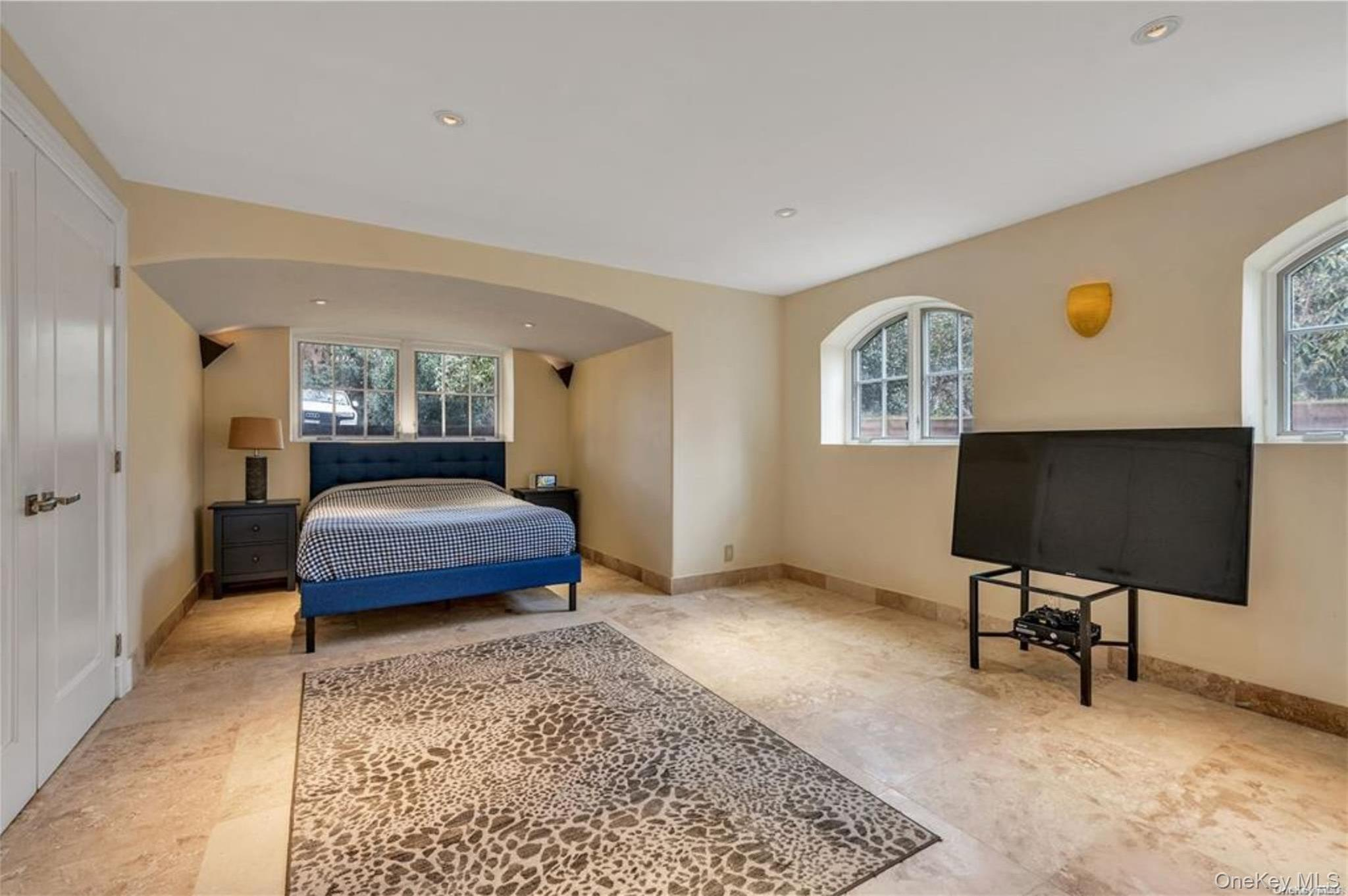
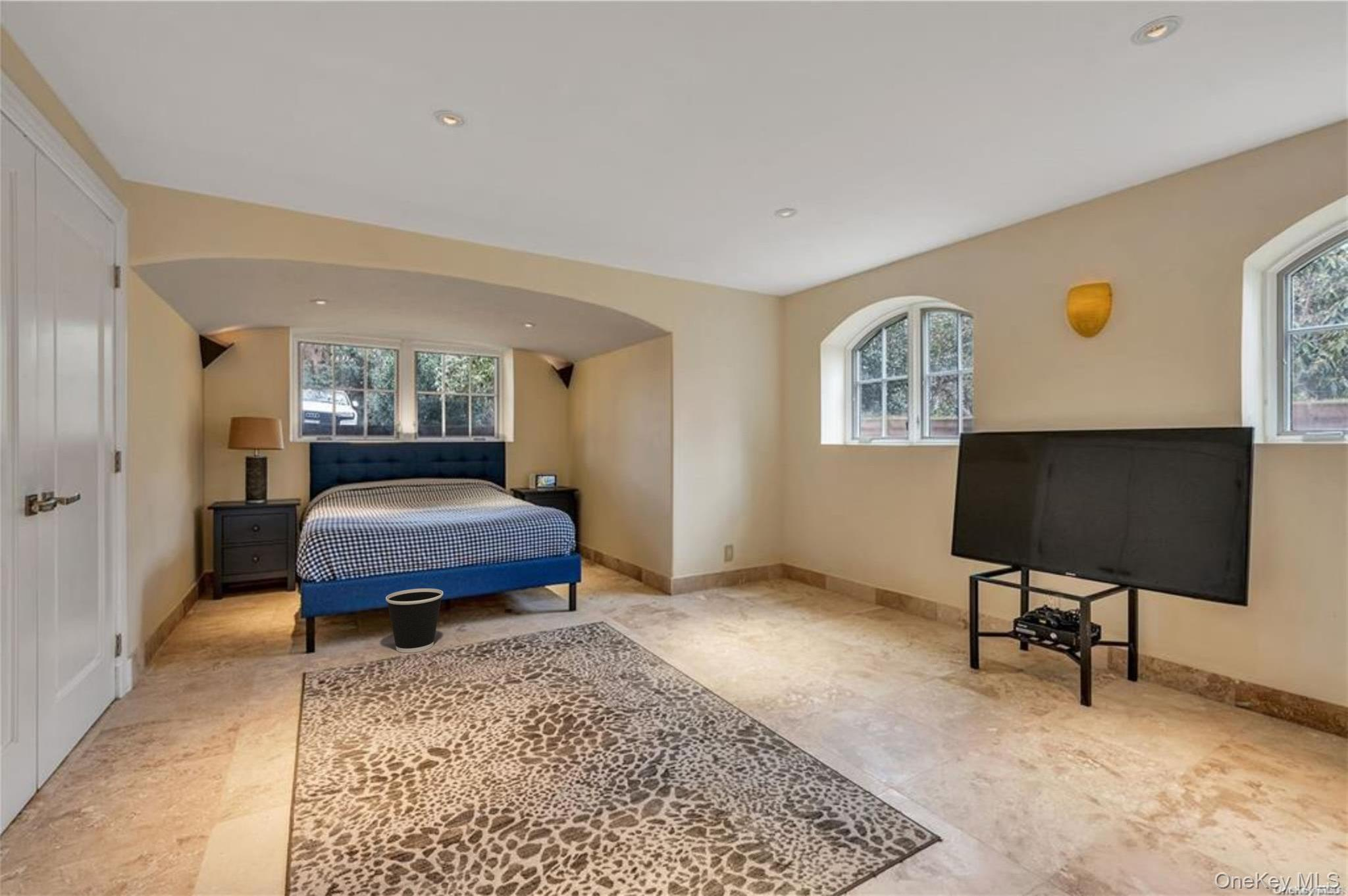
+ wastebasket (415, 620)
